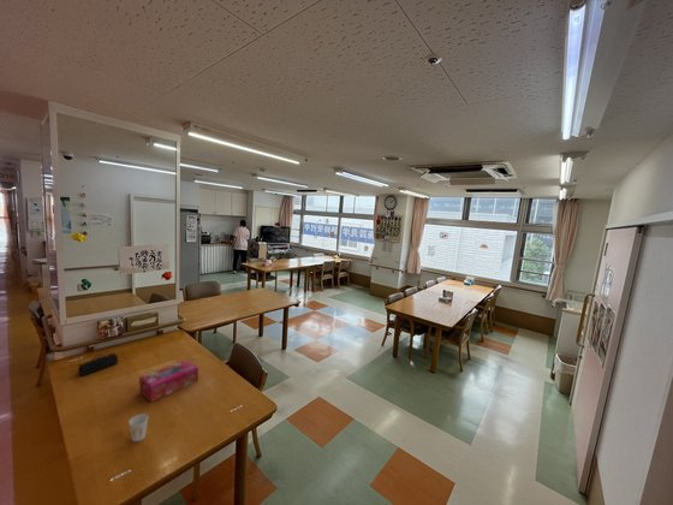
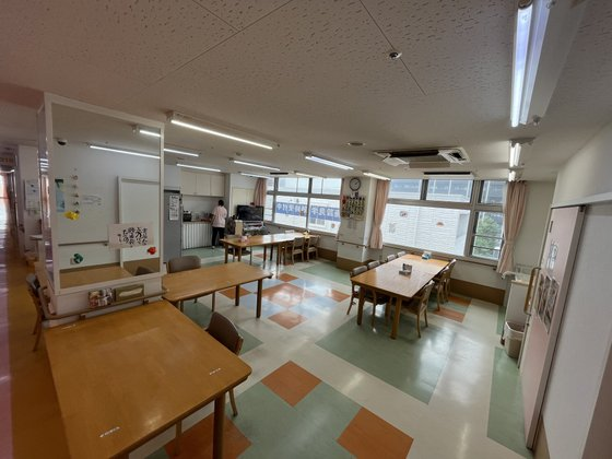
- cup (138, 428)
- tissue box (169, 379)
- pencil case (99, 361)
